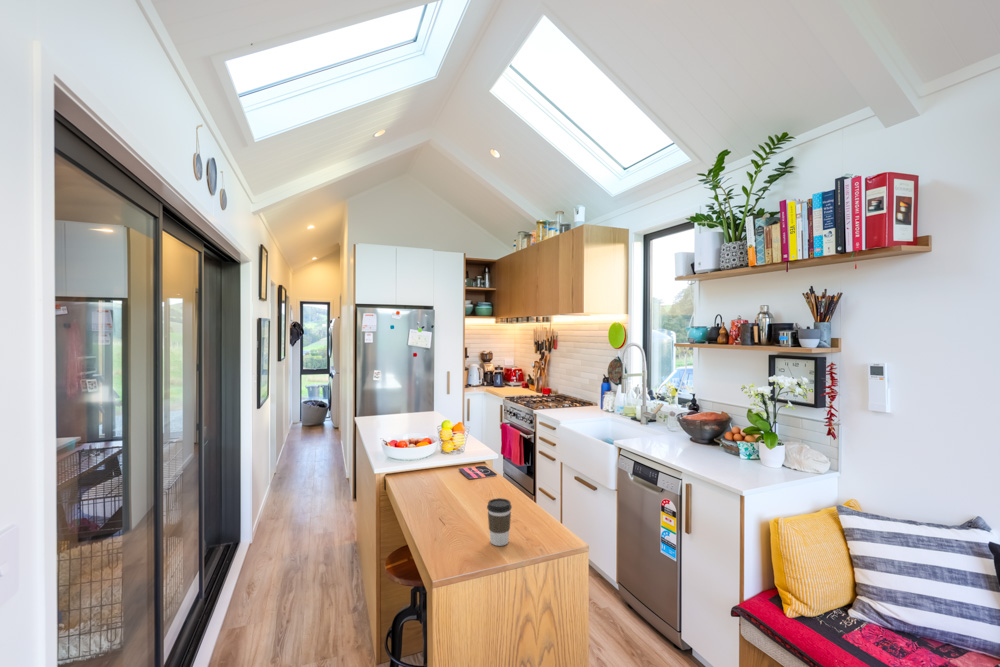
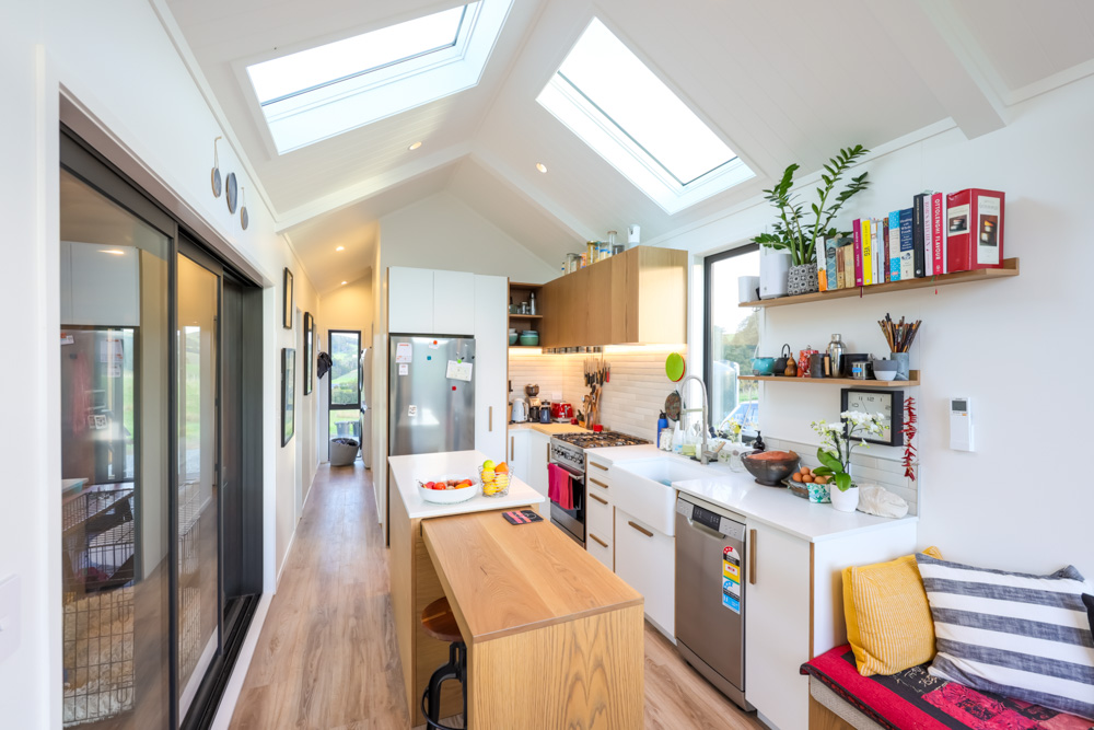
- coffee cup (499, 521)
